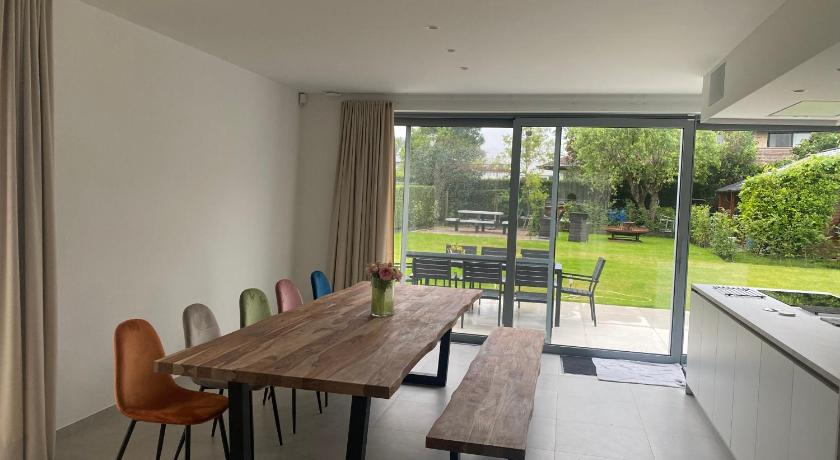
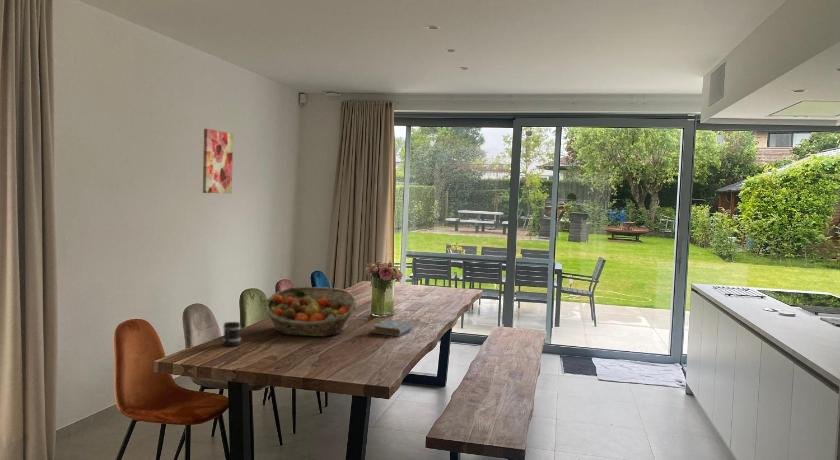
+ book (392, 326)
+ mug (230, 334)
+ wall art (218, 162)
+ fruit basket (311, 310)
